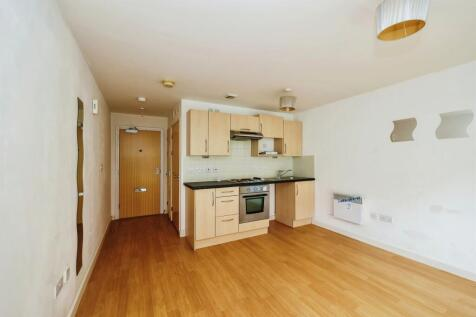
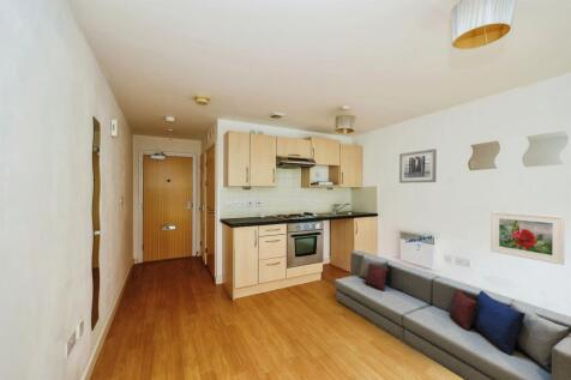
+ wall art (416, 167)
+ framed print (523, 235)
+ sofa (419, 302)
